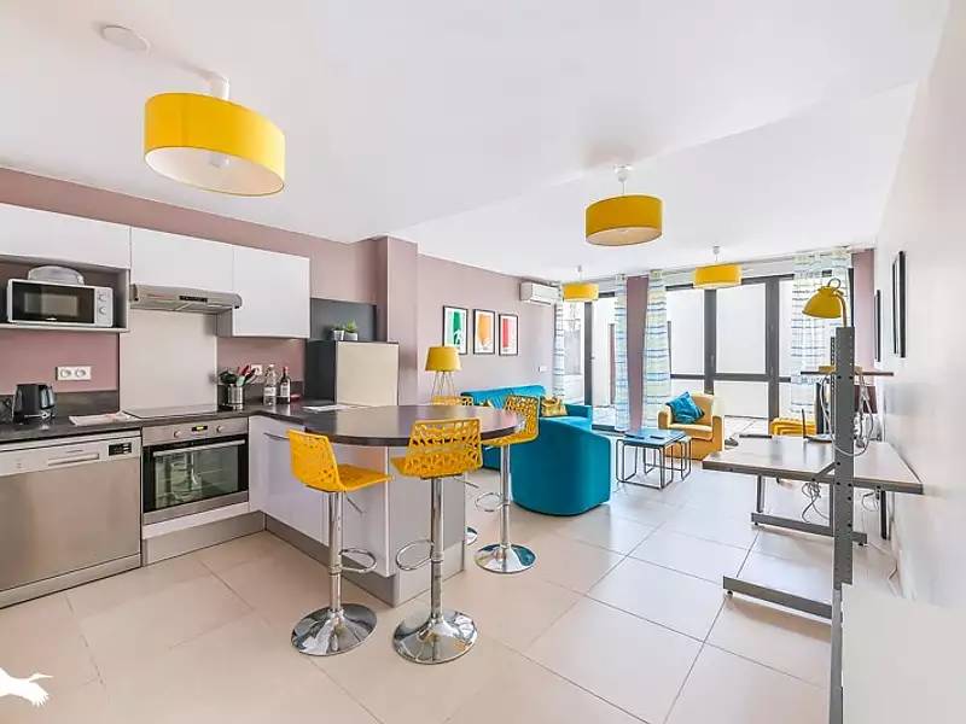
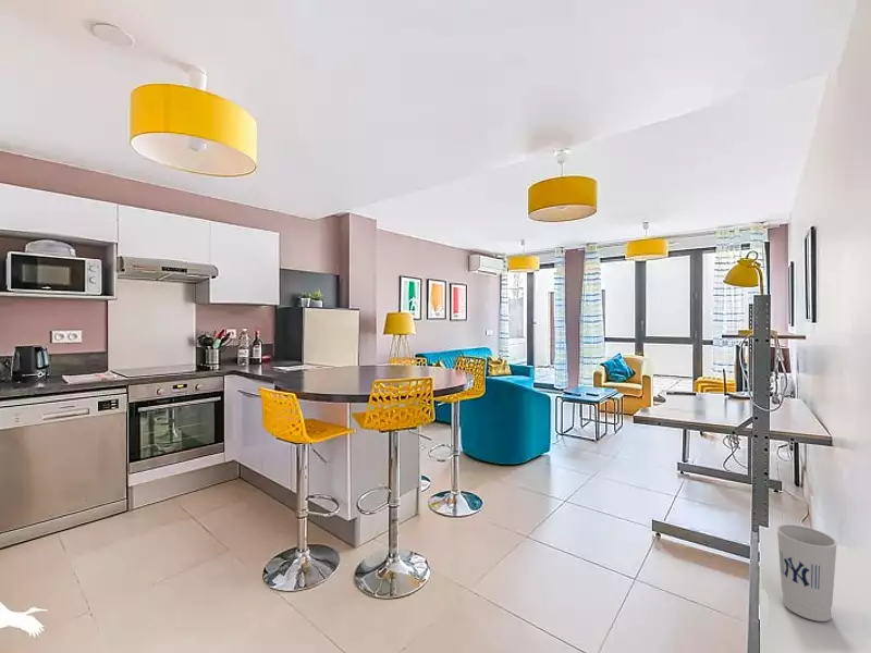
+ cup (806, 571)
